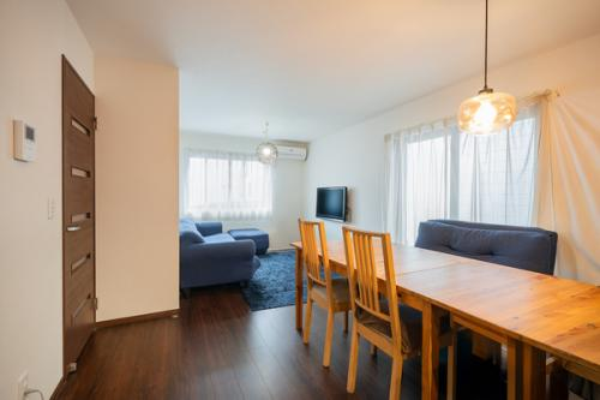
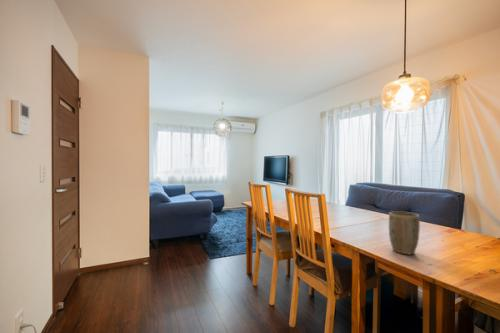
+ plant pot (403, 232)
